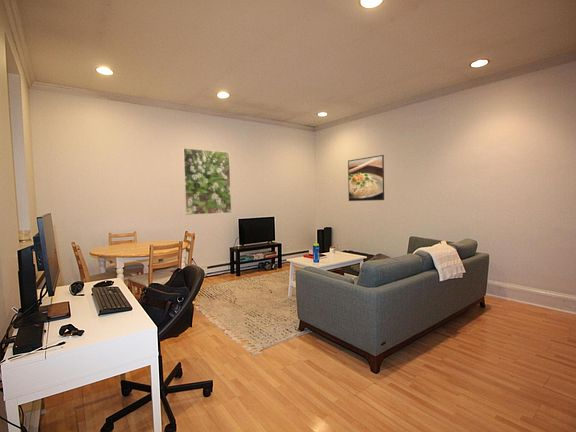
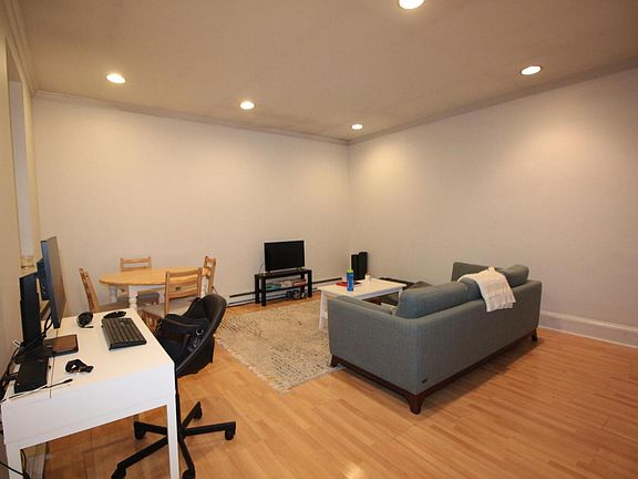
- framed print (365, 179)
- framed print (208, 182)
